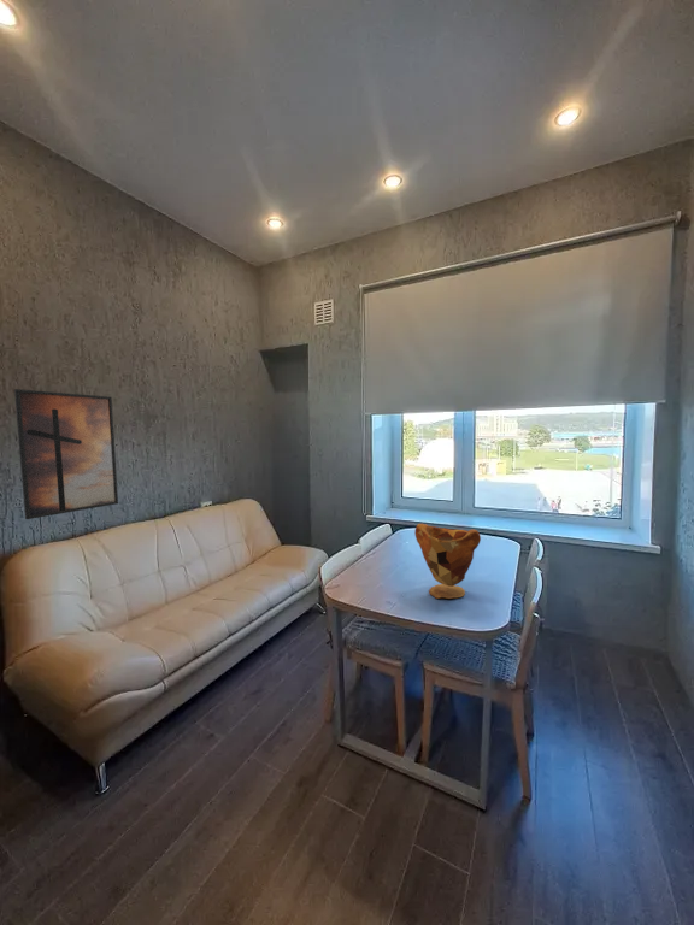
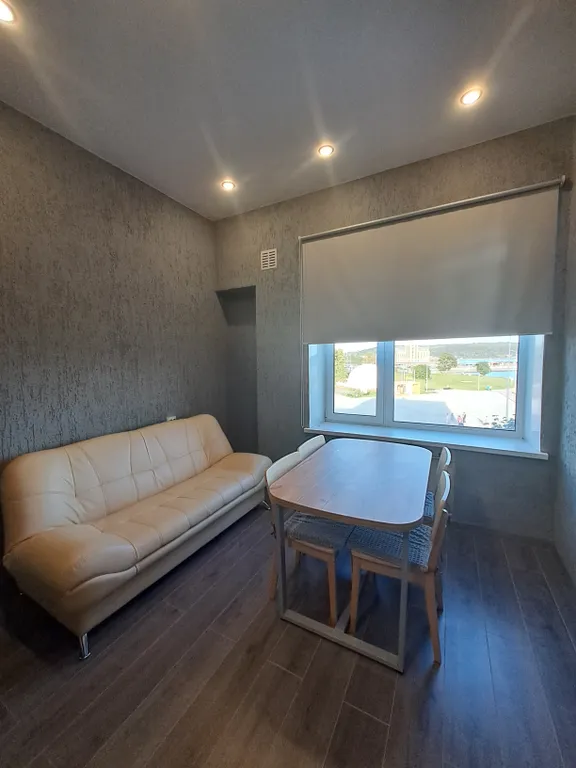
- vase (446, 559)
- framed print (71, 452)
